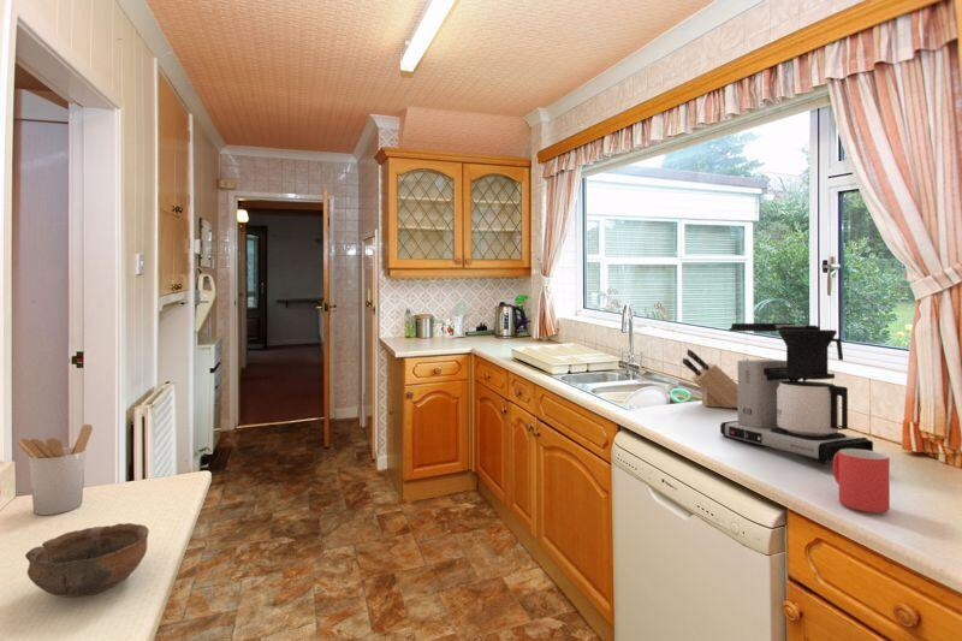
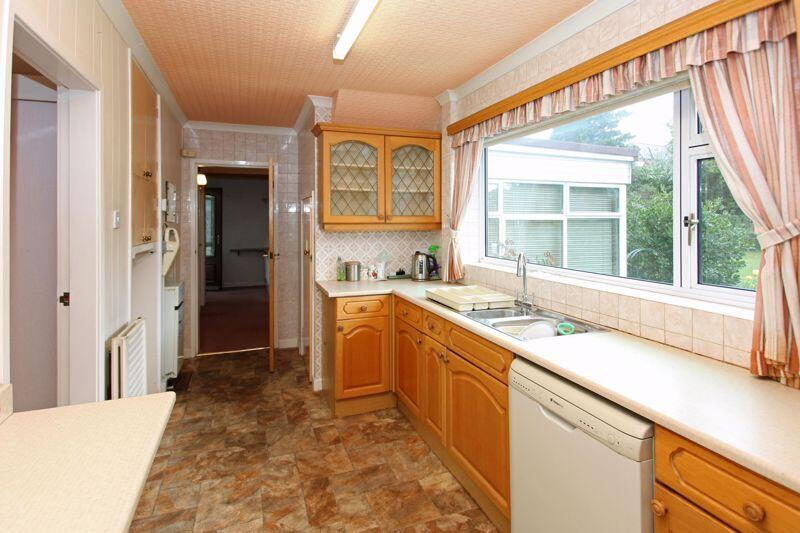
- coffee maker (790, 386)
- mug (856, 477)
- bowl (91, 563)
- knife block (719, 378)
- utensil holder (53, 469)
